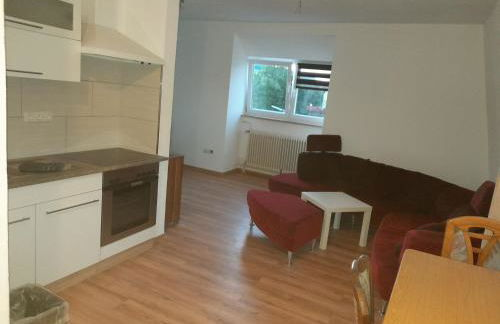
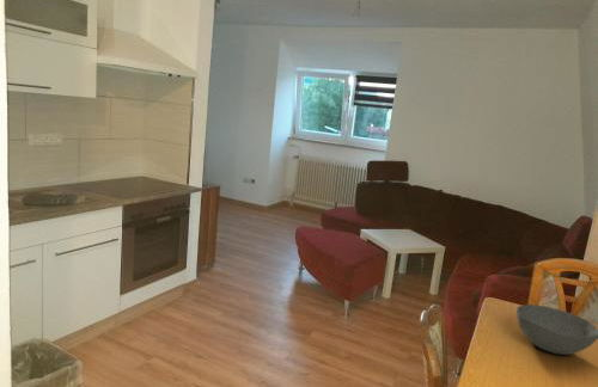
+ bowl (554, 332)
